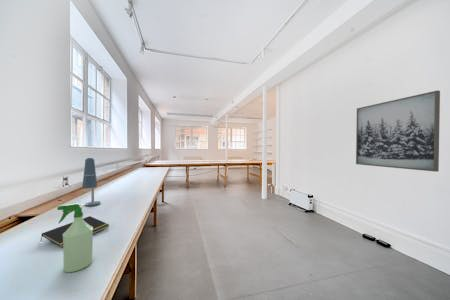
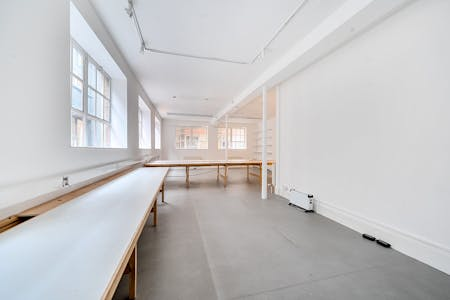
- notepad (71, 224)
- wall art (390, 134)
- desk lamp (91, 182)
- spray bottle (78, 234)
